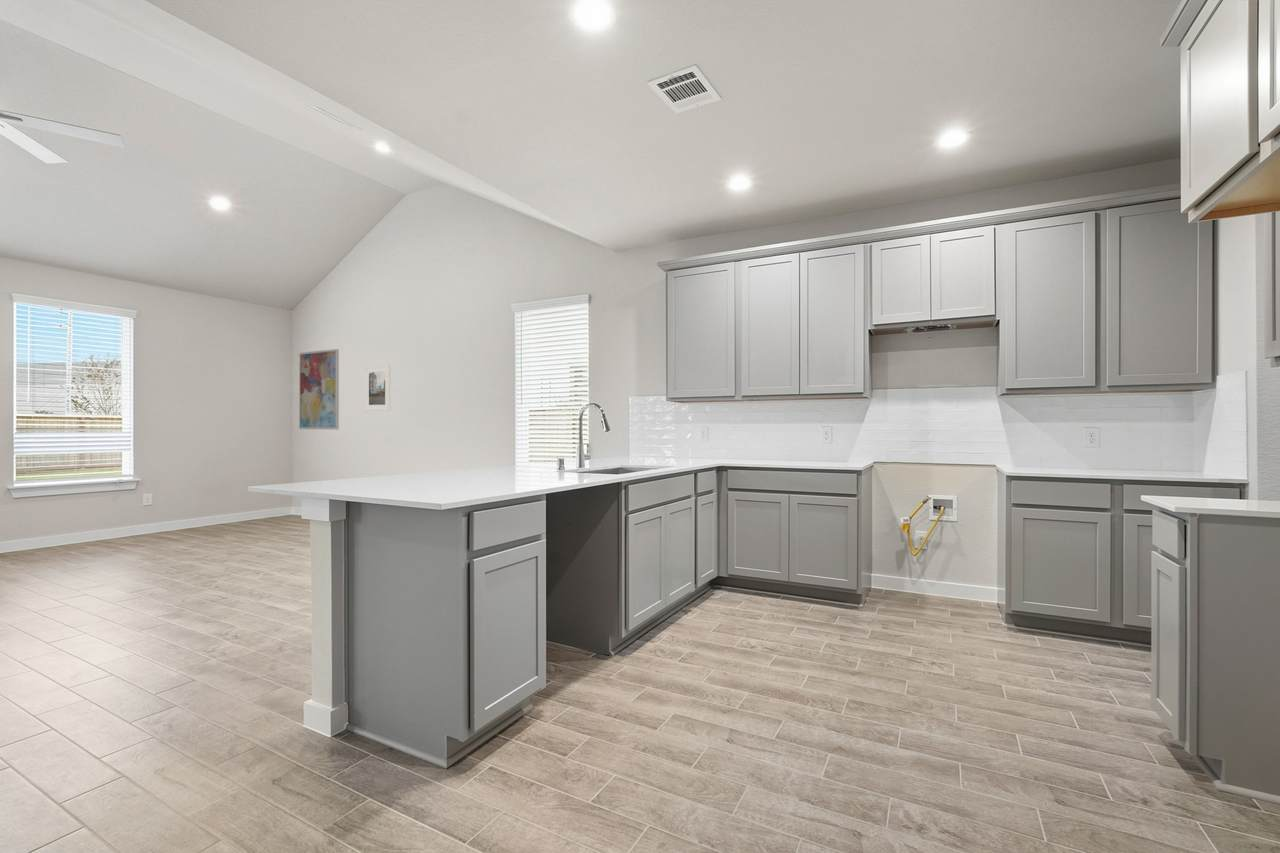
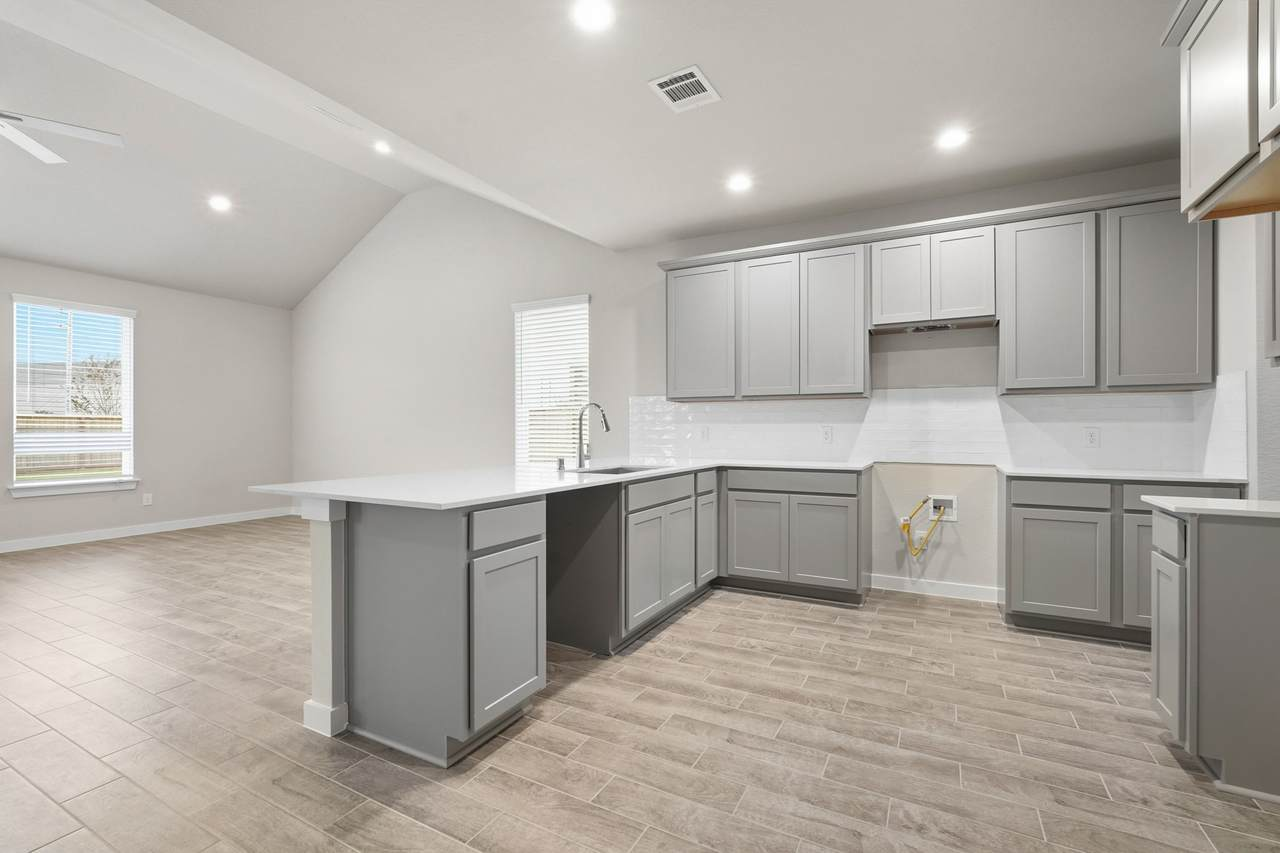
- wall art (318, 390)
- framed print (377, 388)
